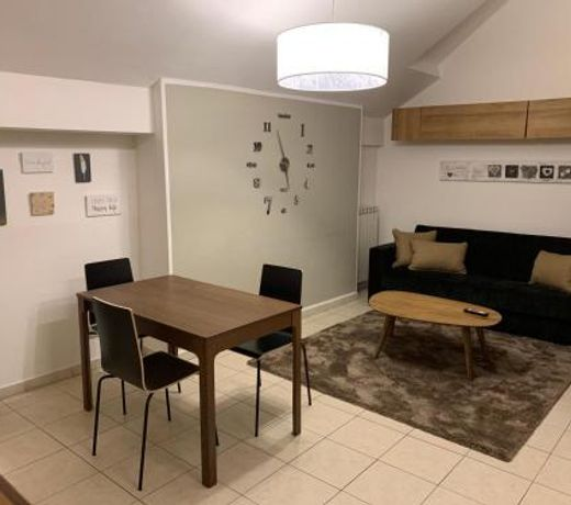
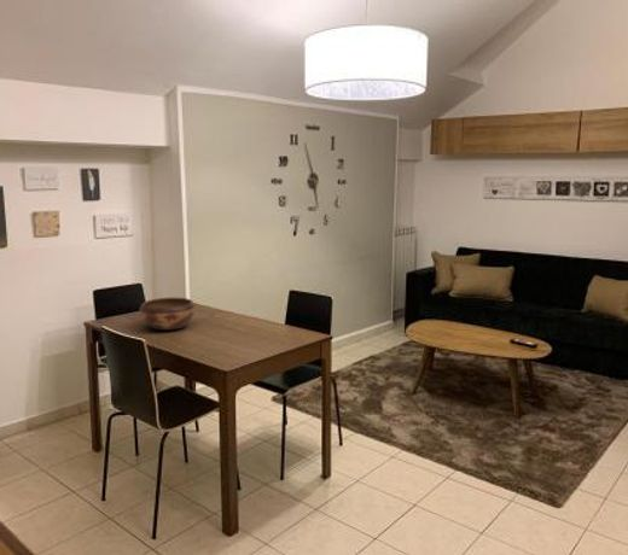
+ decorative bowl (168, 314)
